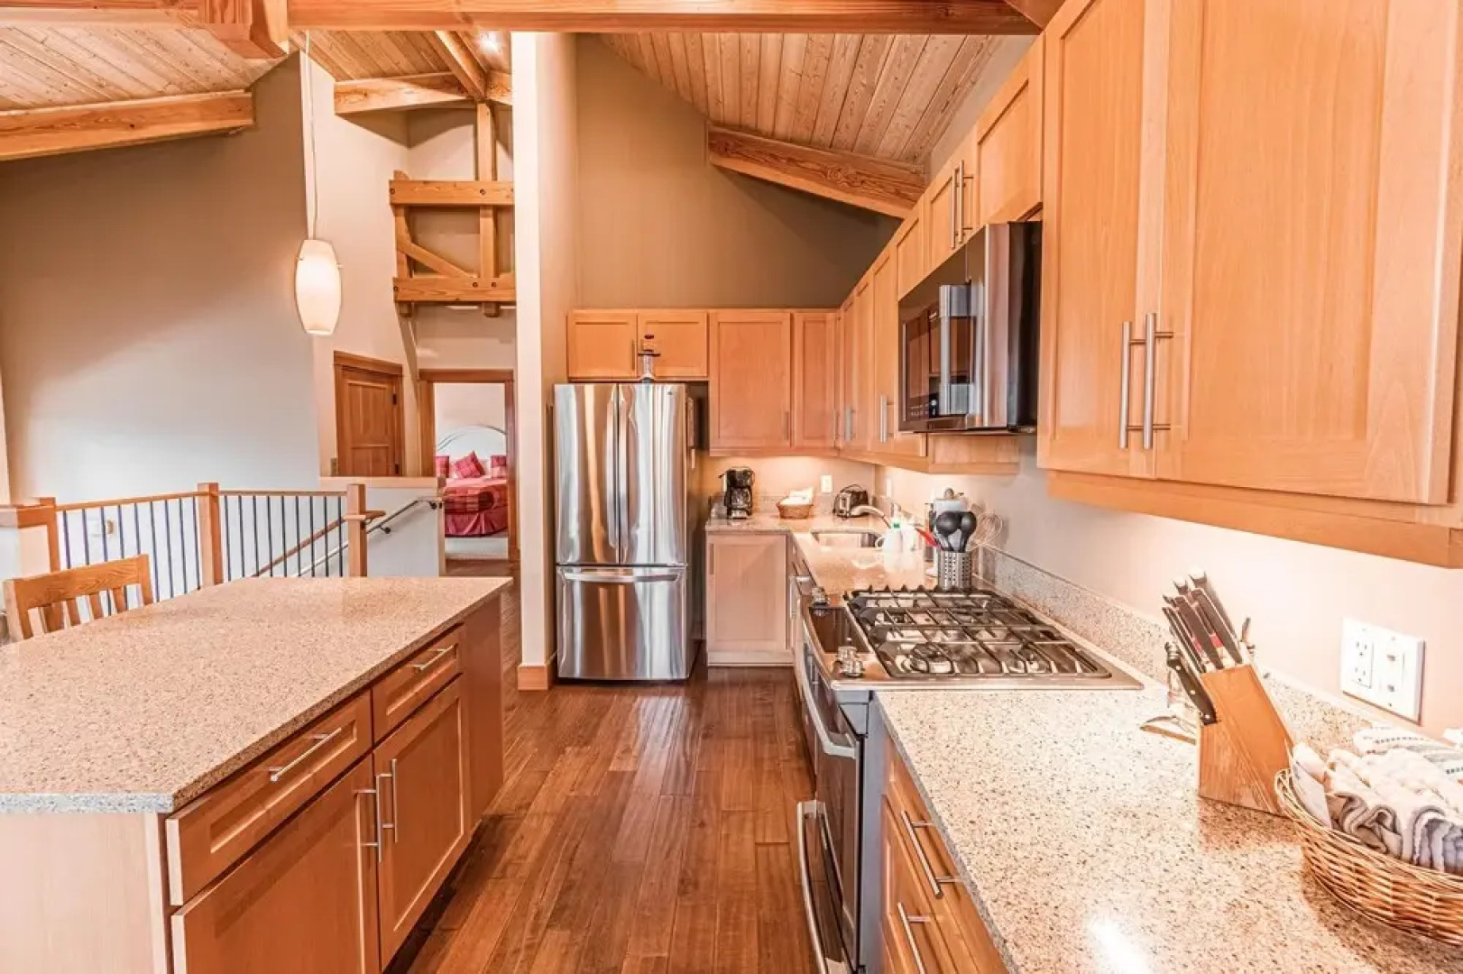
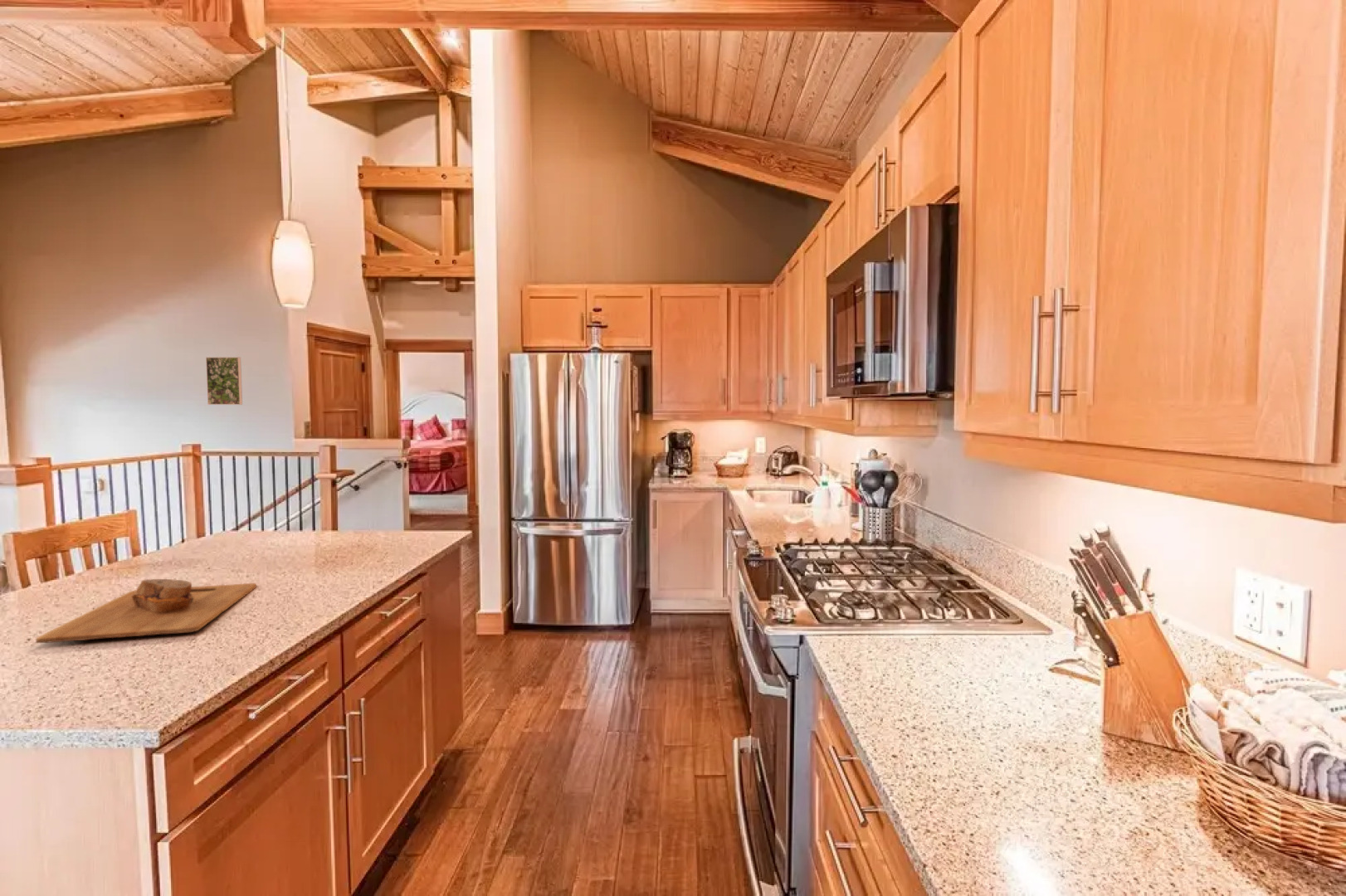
+ cutting board (160, 596)
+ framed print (224, 381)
